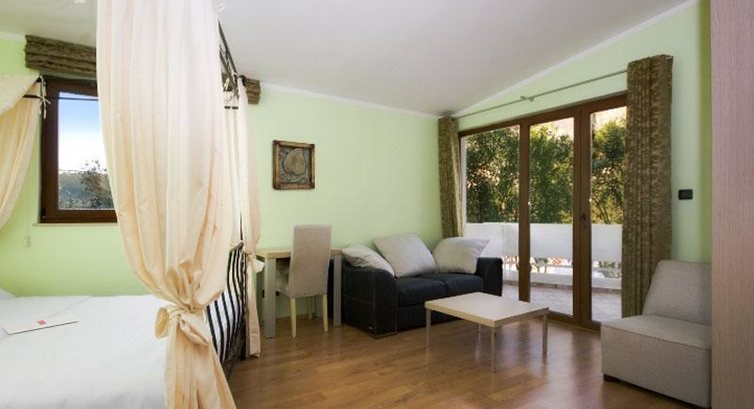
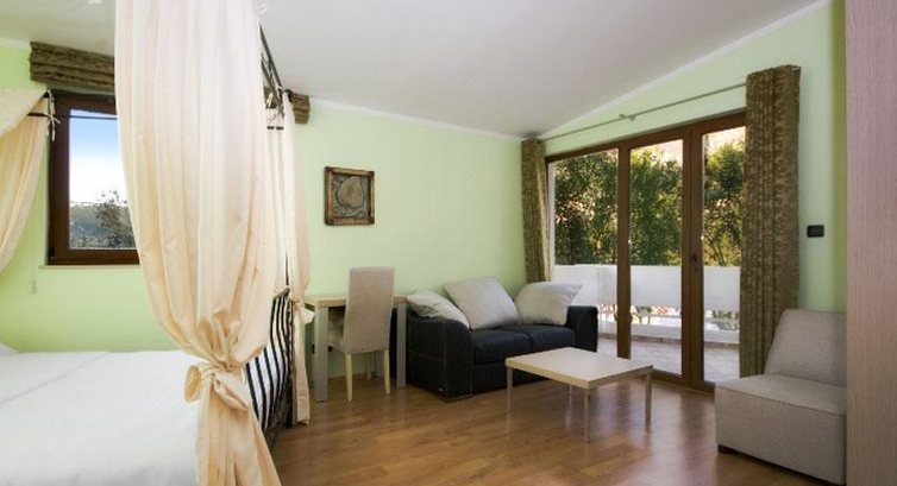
- magazine (41, 323)
